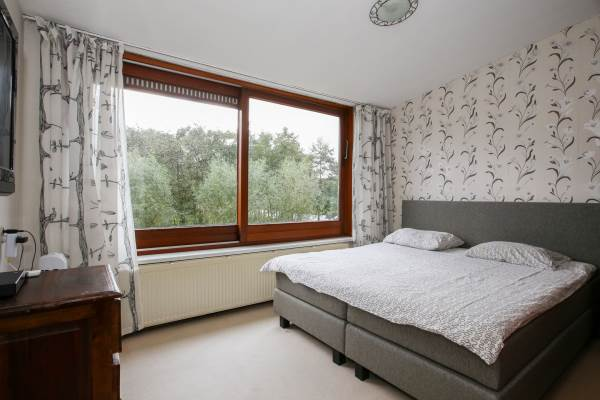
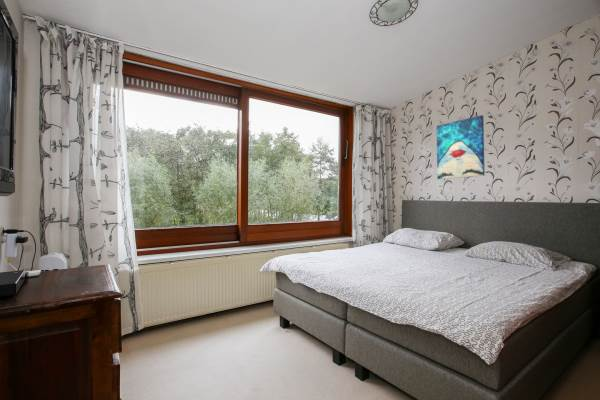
+ wall art (459, 149)
